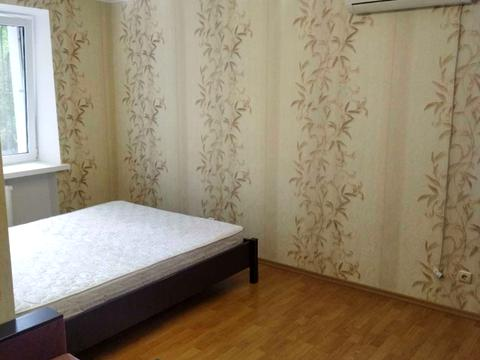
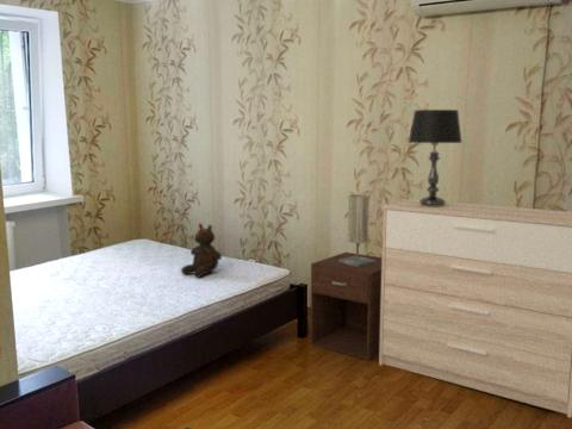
+ teddy bear (200, 249)
+ table lamp (358, 229)
+ table lamp (434, 157)
+ nightstand (354, 303)
+ sideboard (480, 296)
